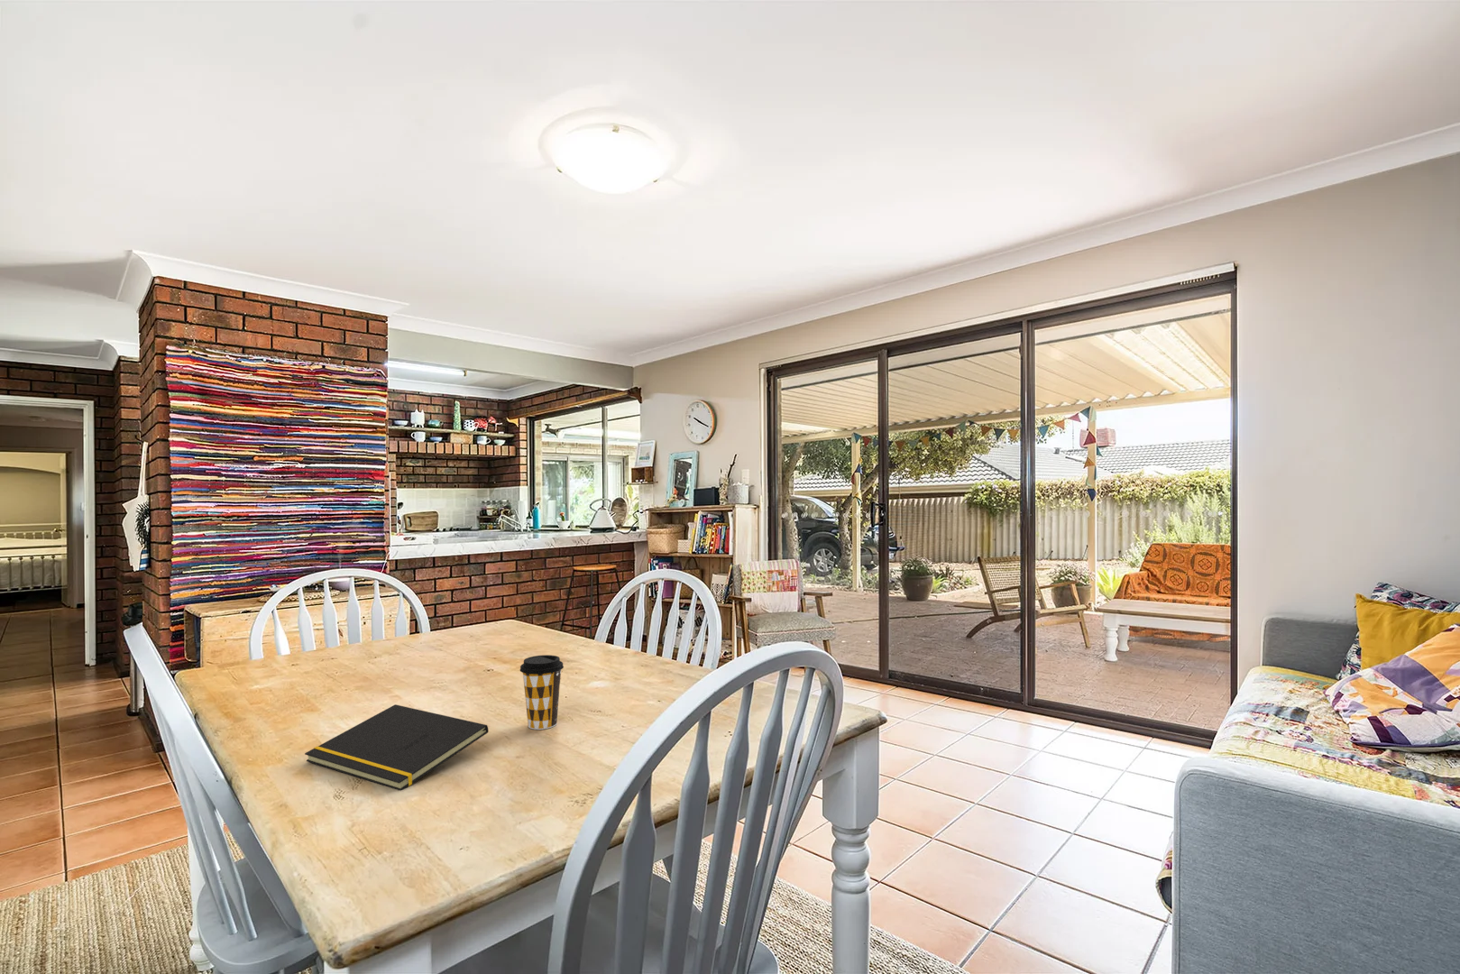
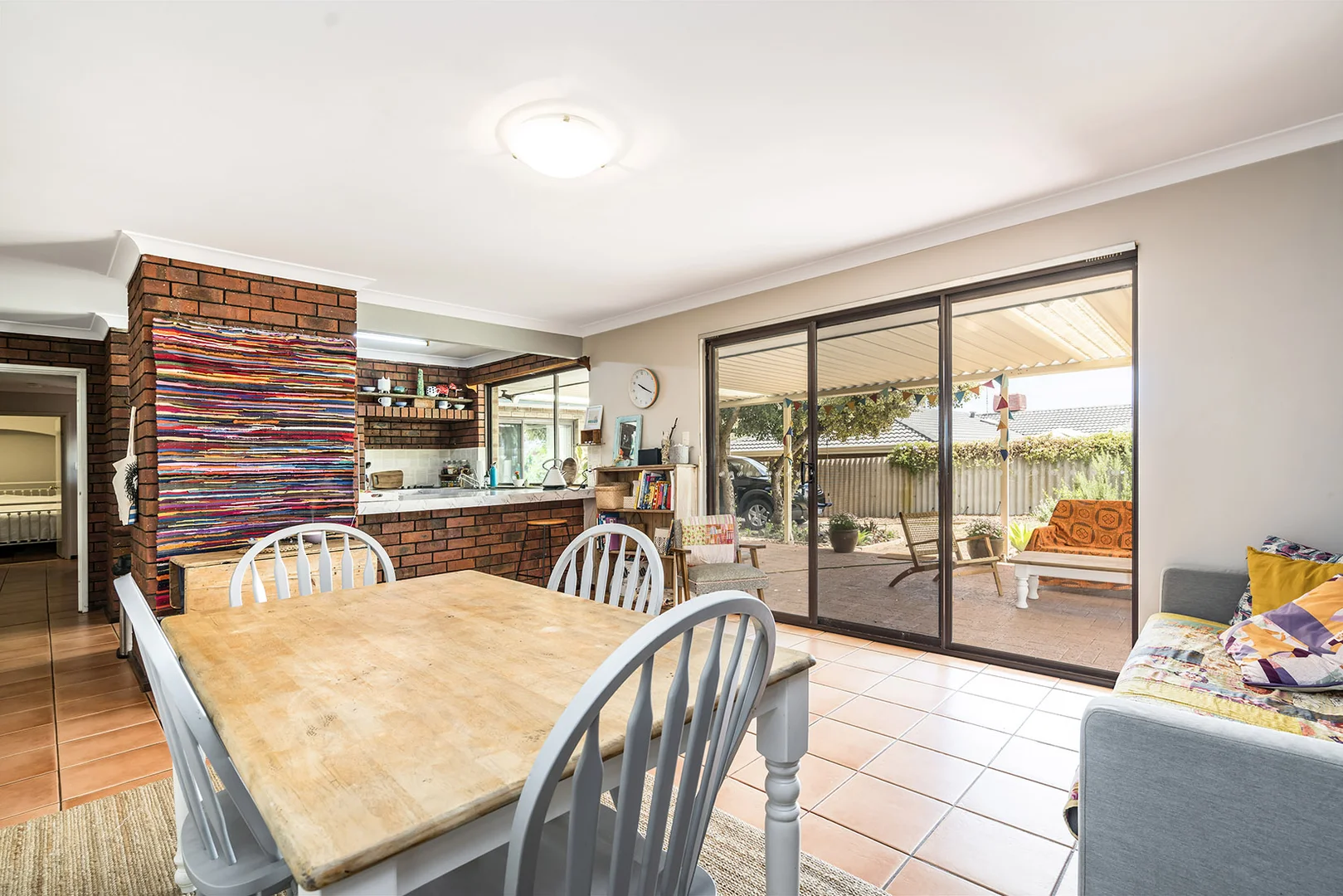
- notepad (398, 742)
- coffee cup (542, 691)
